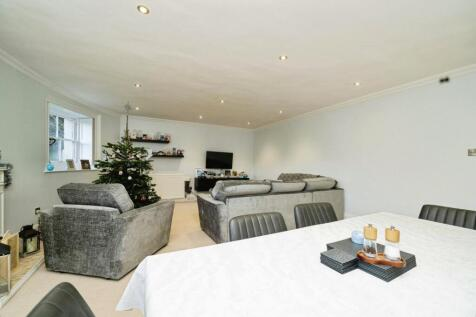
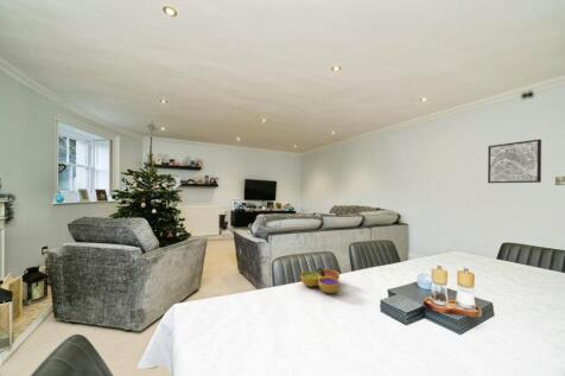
+ decorative bowl (324, 276)
+ wall art (512, 162)
